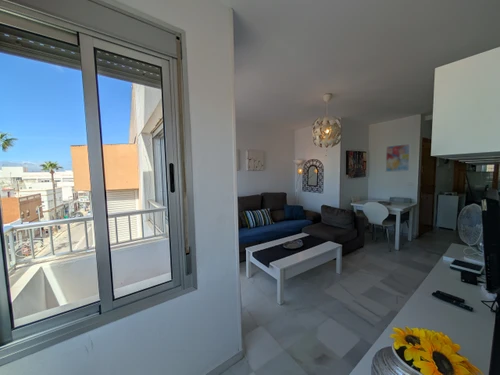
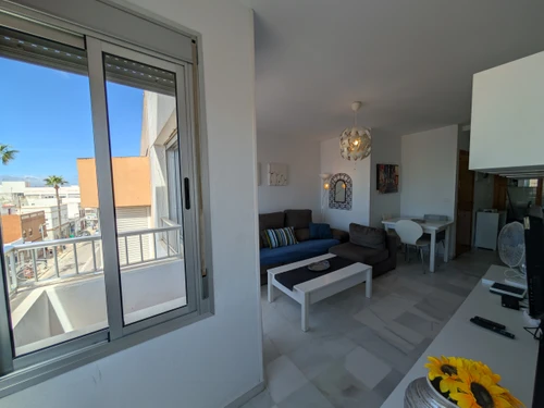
- wall art (397, 158)
